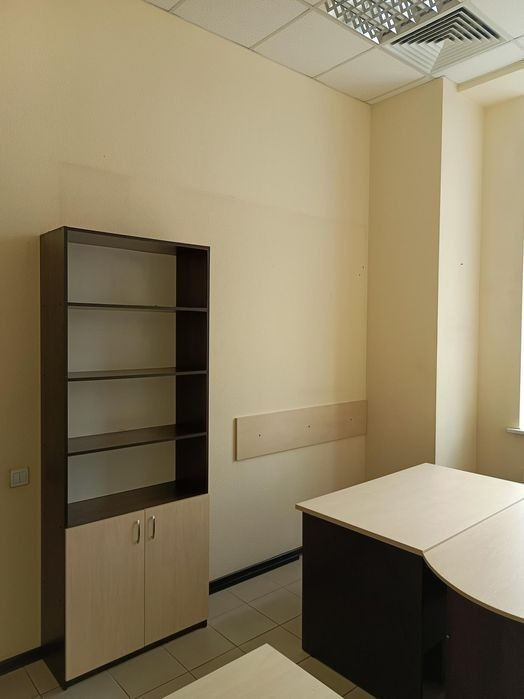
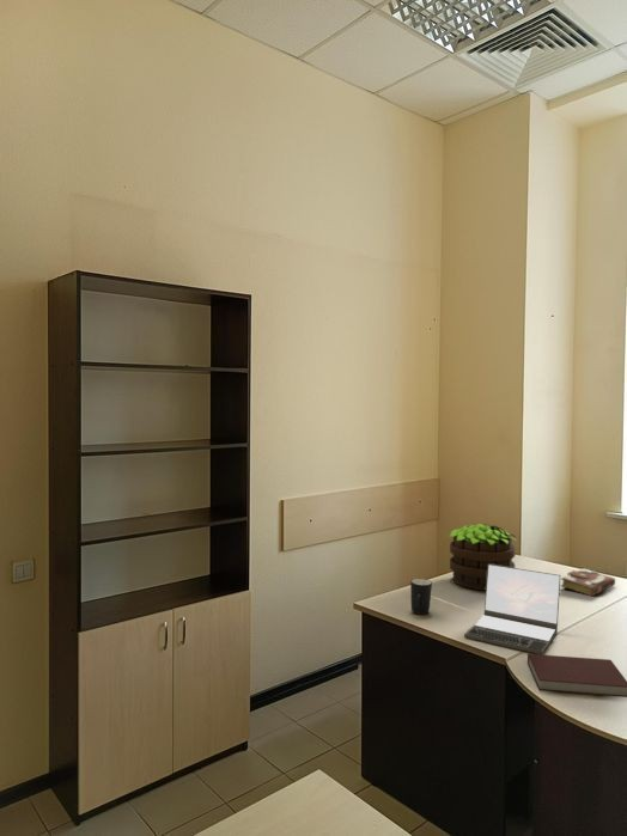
+ mug (420, 598)
+ potted plant (481, 553)
+ book (586, 581)
+ laptop (512, 605)
+ notebook (576, 673)
